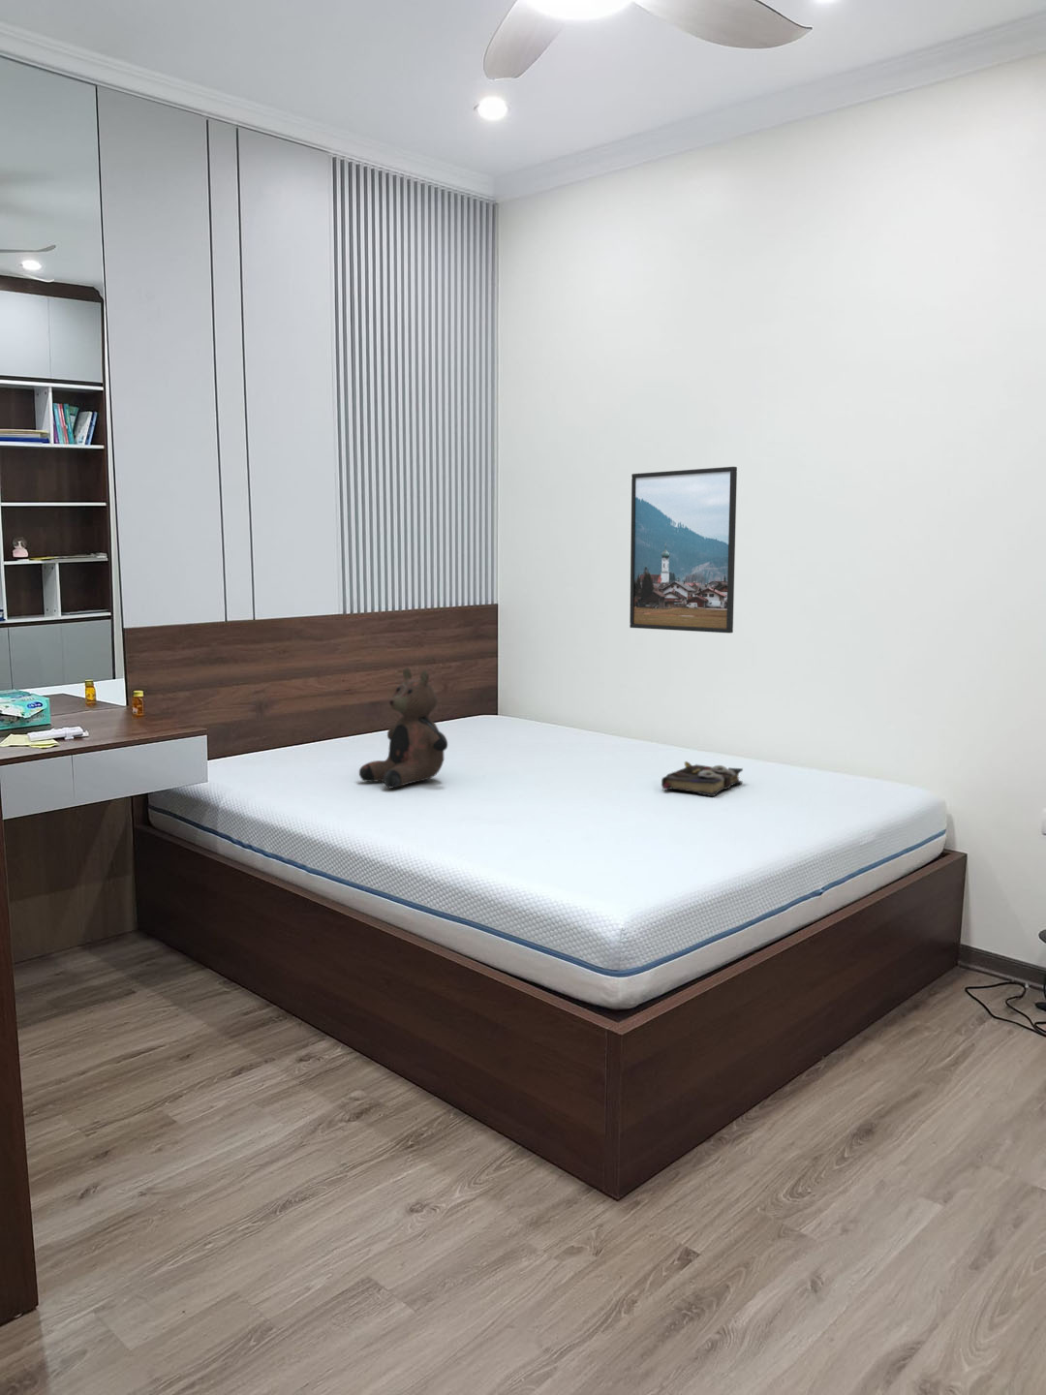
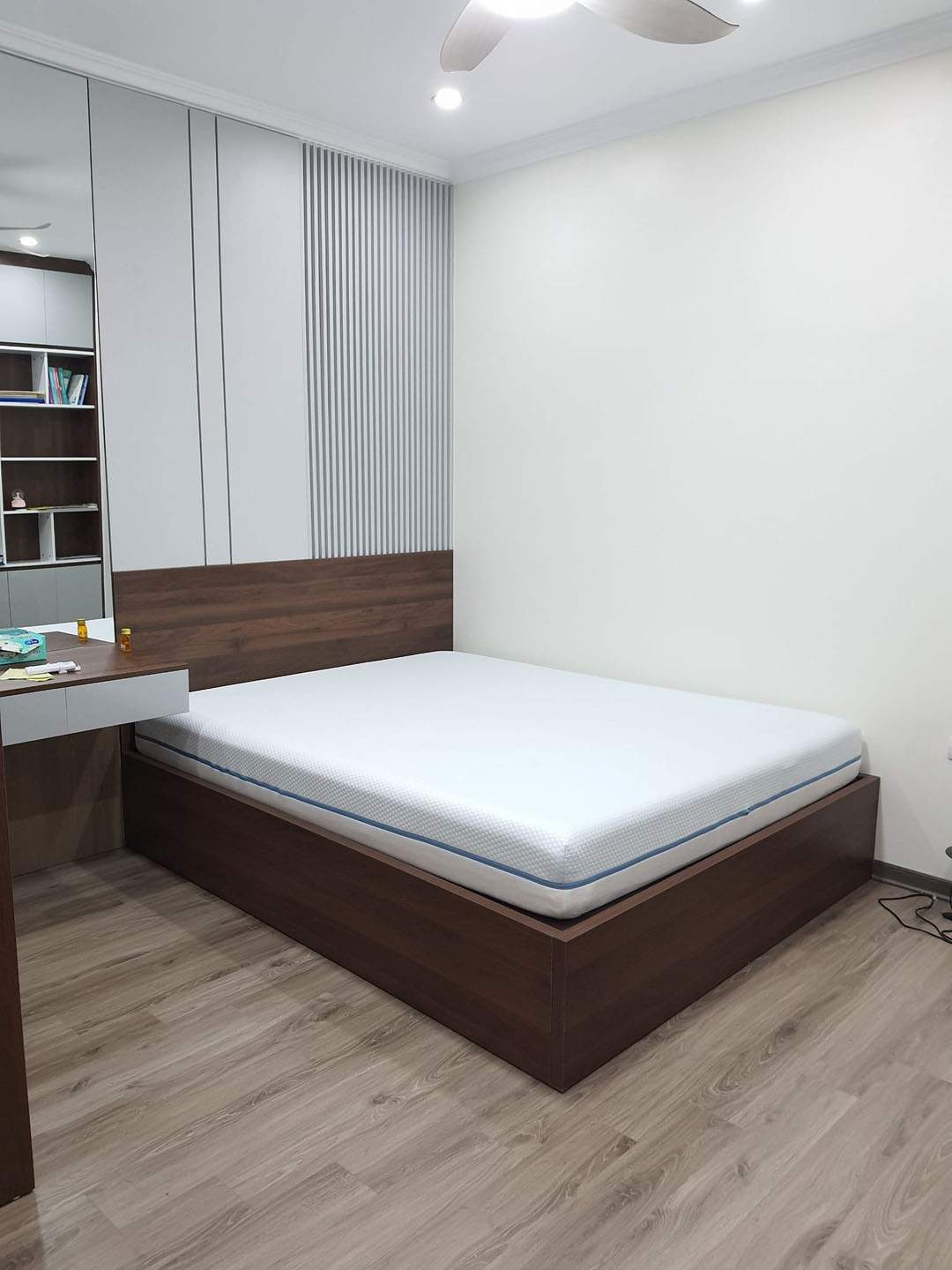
- book (702, 775)
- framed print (681, 550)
- teddy bear (402, 726)
